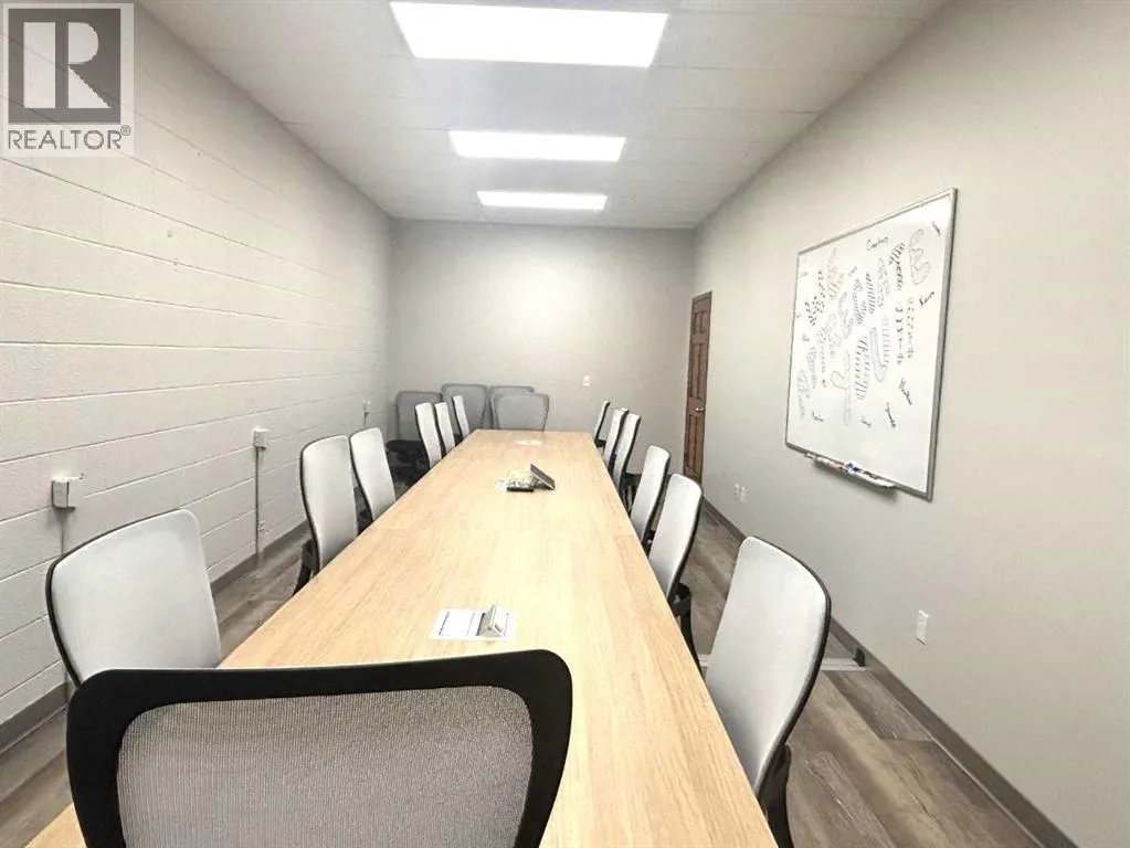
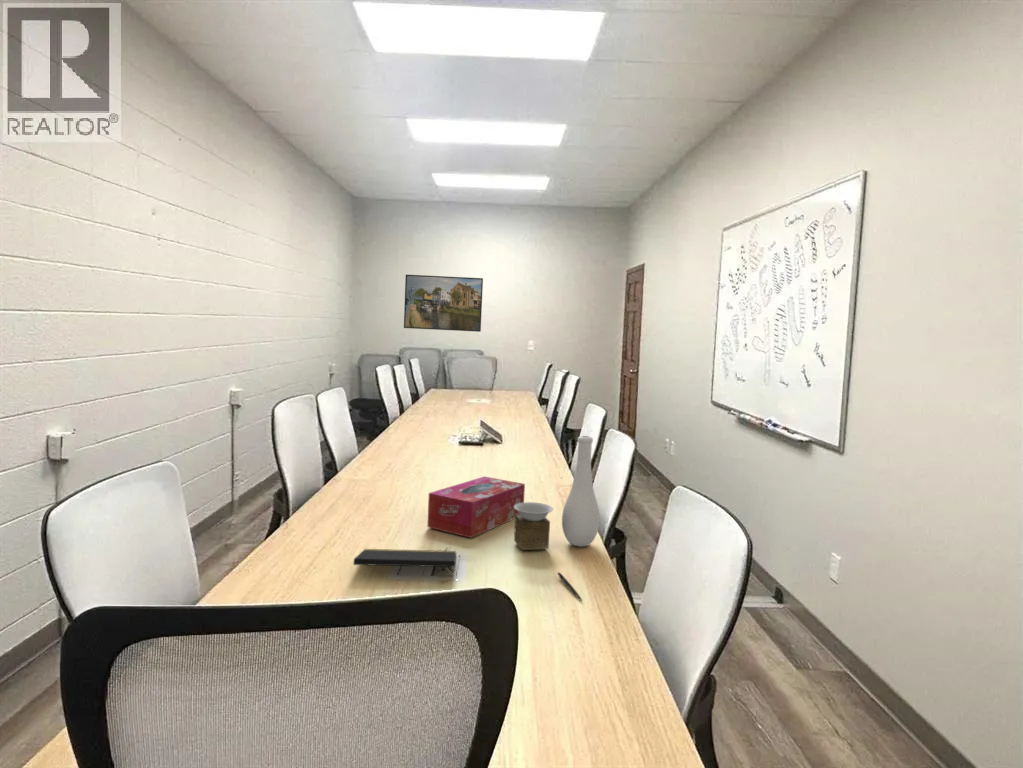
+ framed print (443, 303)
+ tissue box (478, 504)
+ vase (568, 495)
+ notepad (407, 557)
+ pen (569, 586)
